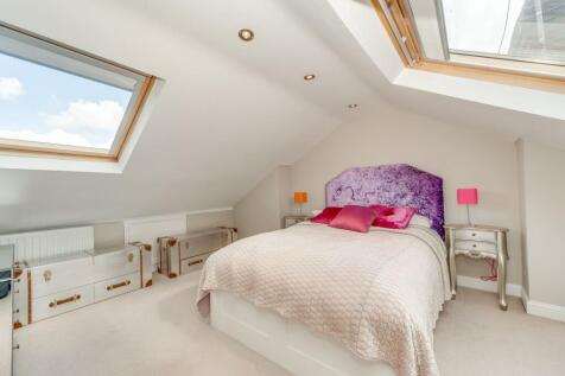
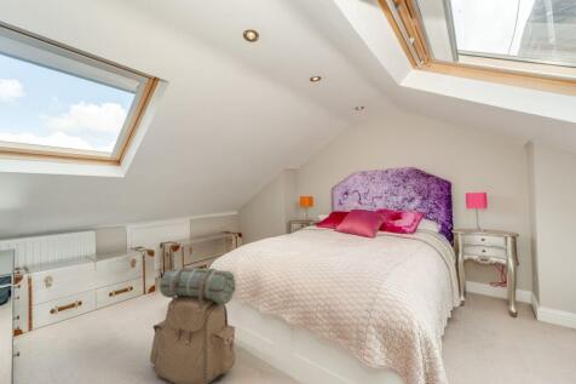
+ backpack (200, 316)
